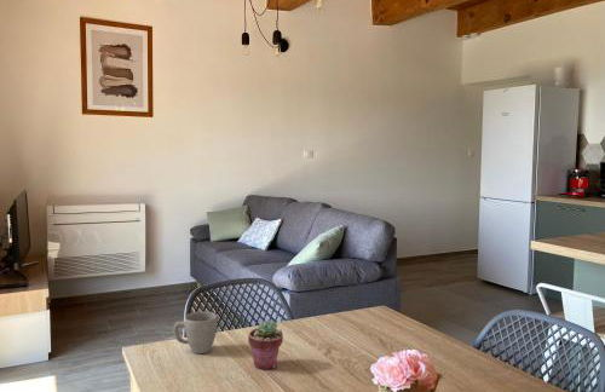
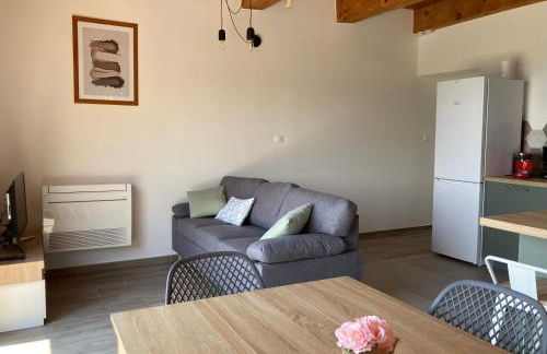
- potted succulent (265, 342)
- mug (195, 333)
